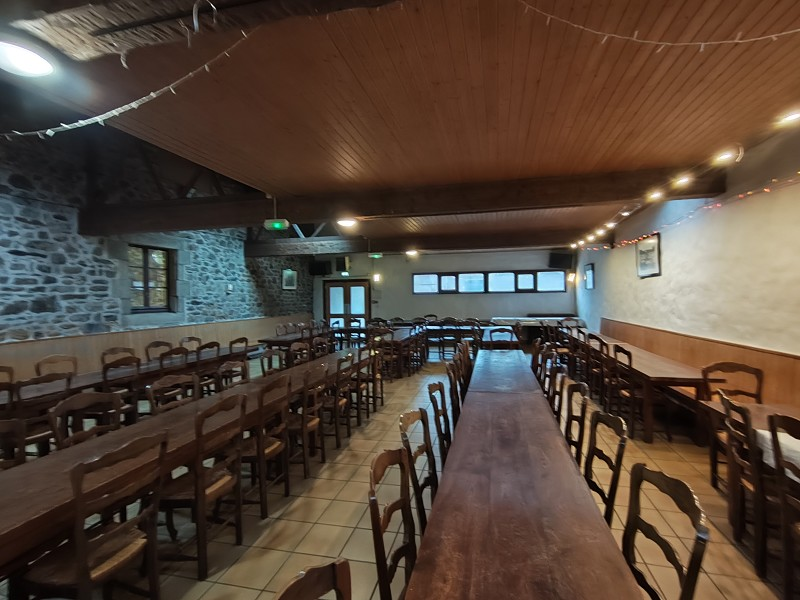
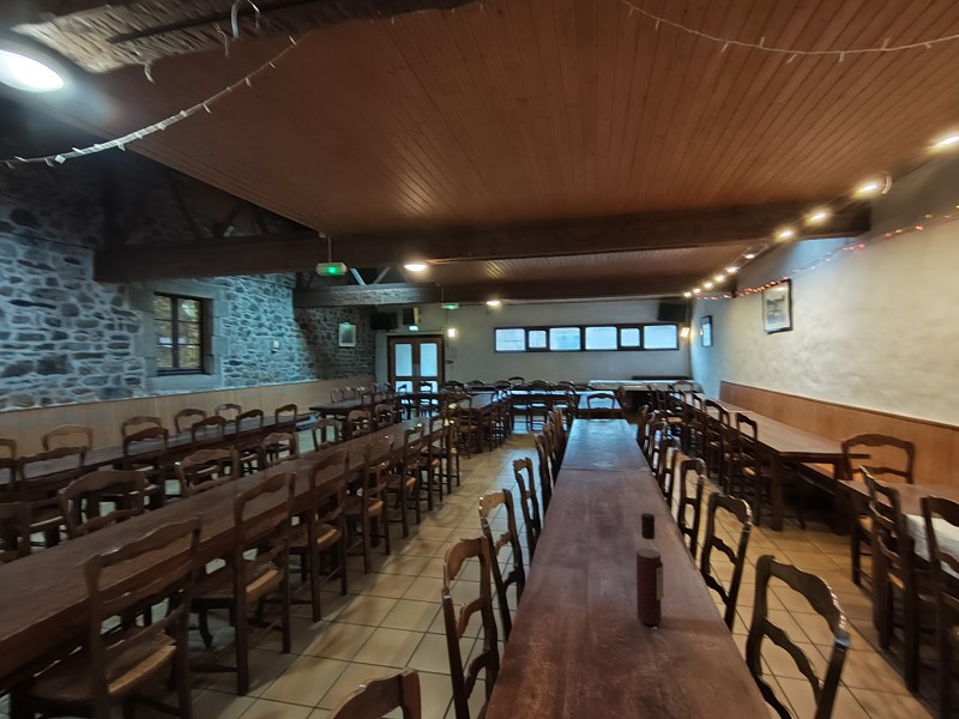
+ wine bottle (649, 568)
